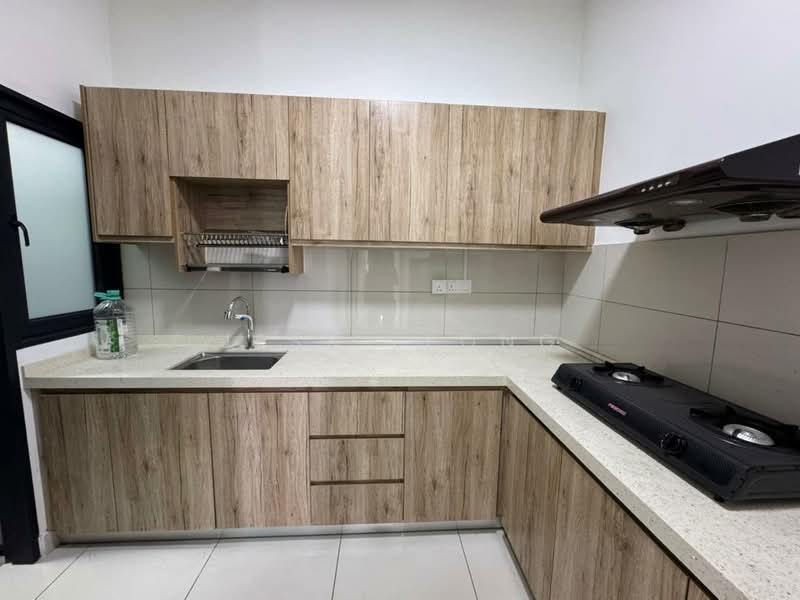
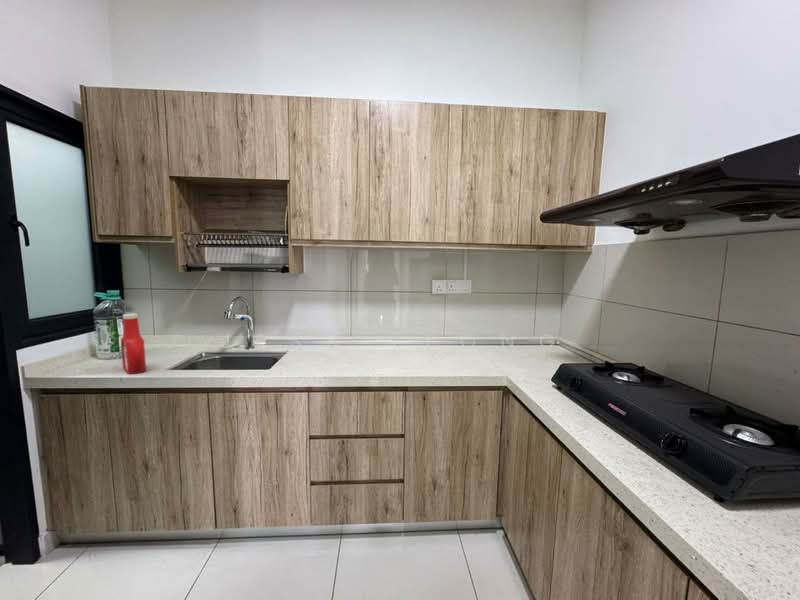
+ soap bottle (132, 342)
